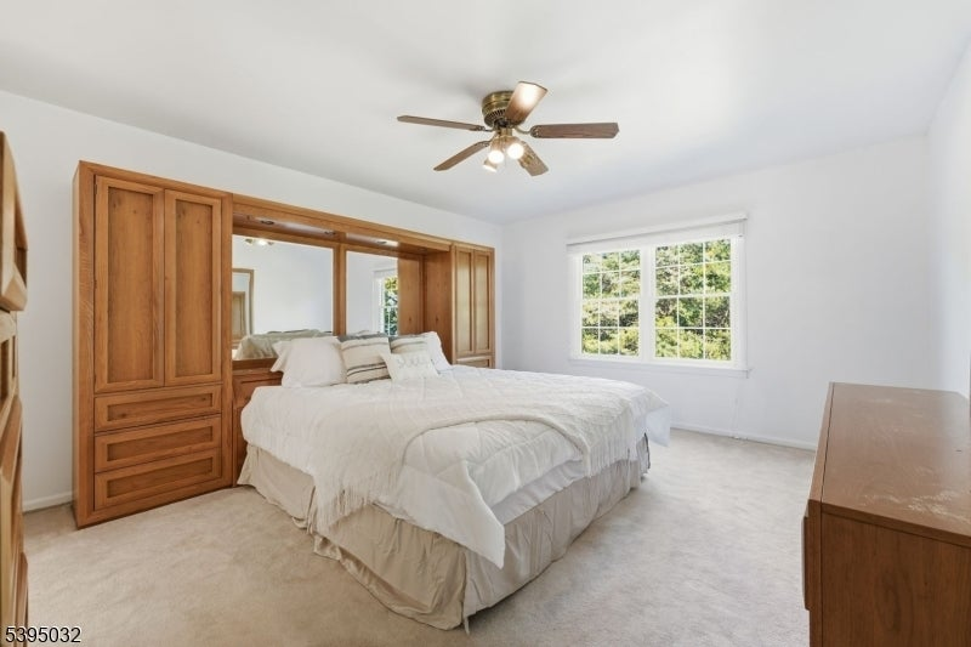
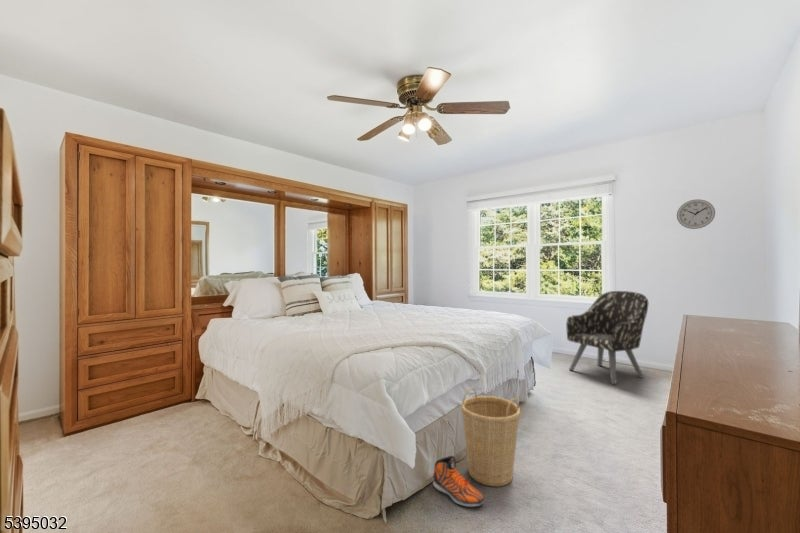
+ armchair (608, 332)
+ sneaker (456, 478)
+ wall clock (695, 214)
+ basket (490, 433)
